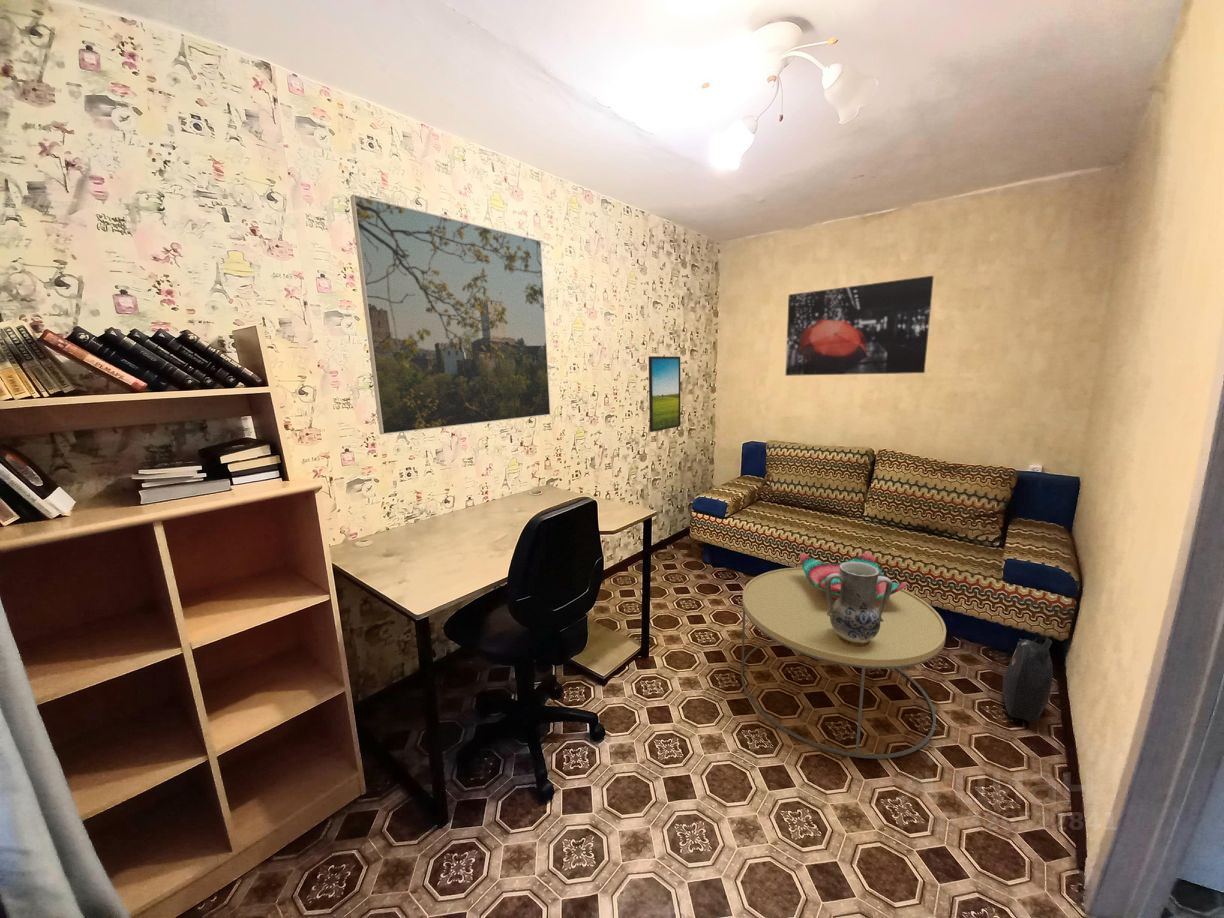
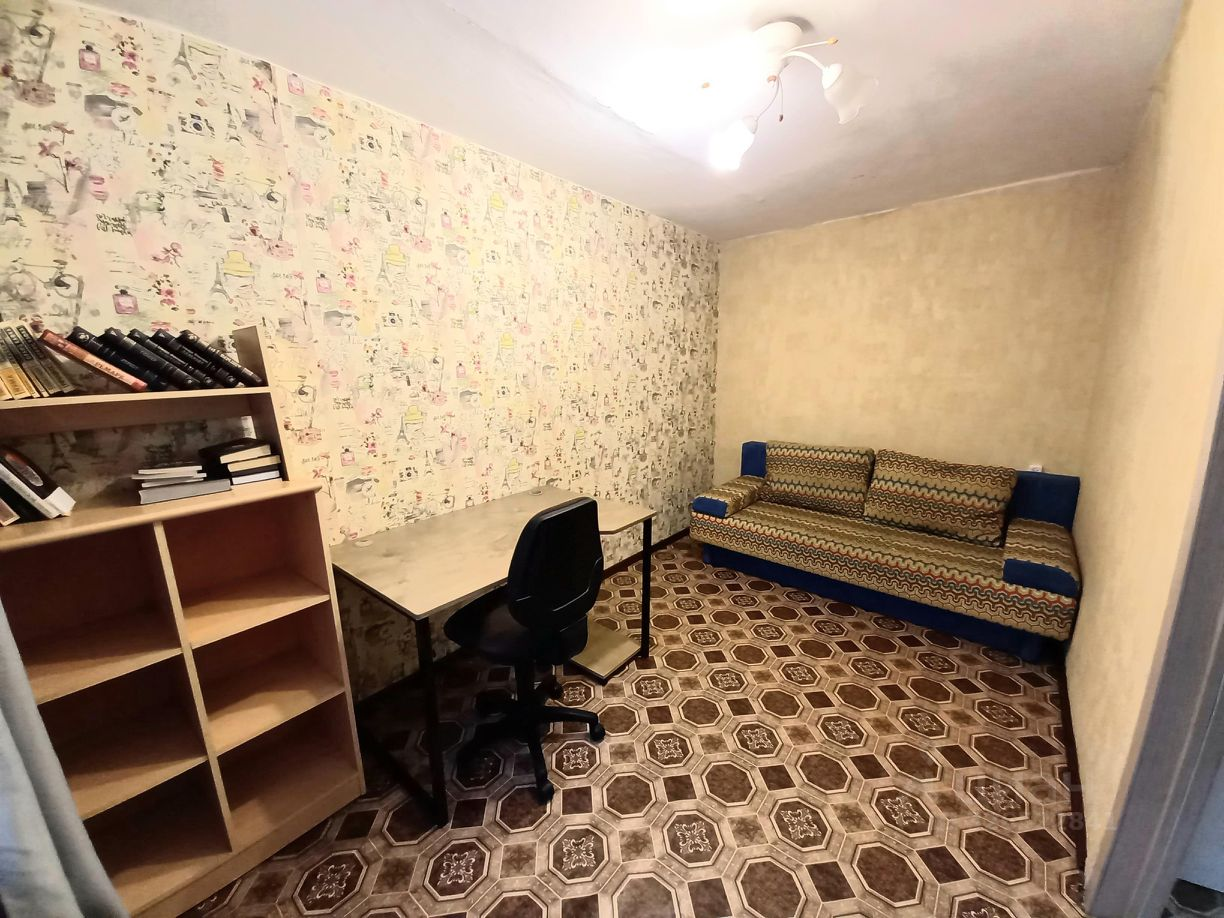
- vase (856, 601)
- wall art (851, 331)
- backpack (1028, 673)
- decorative bowl (840, 582)
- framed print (469, 326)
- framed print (665, 393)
- coffee table (833, 646)
